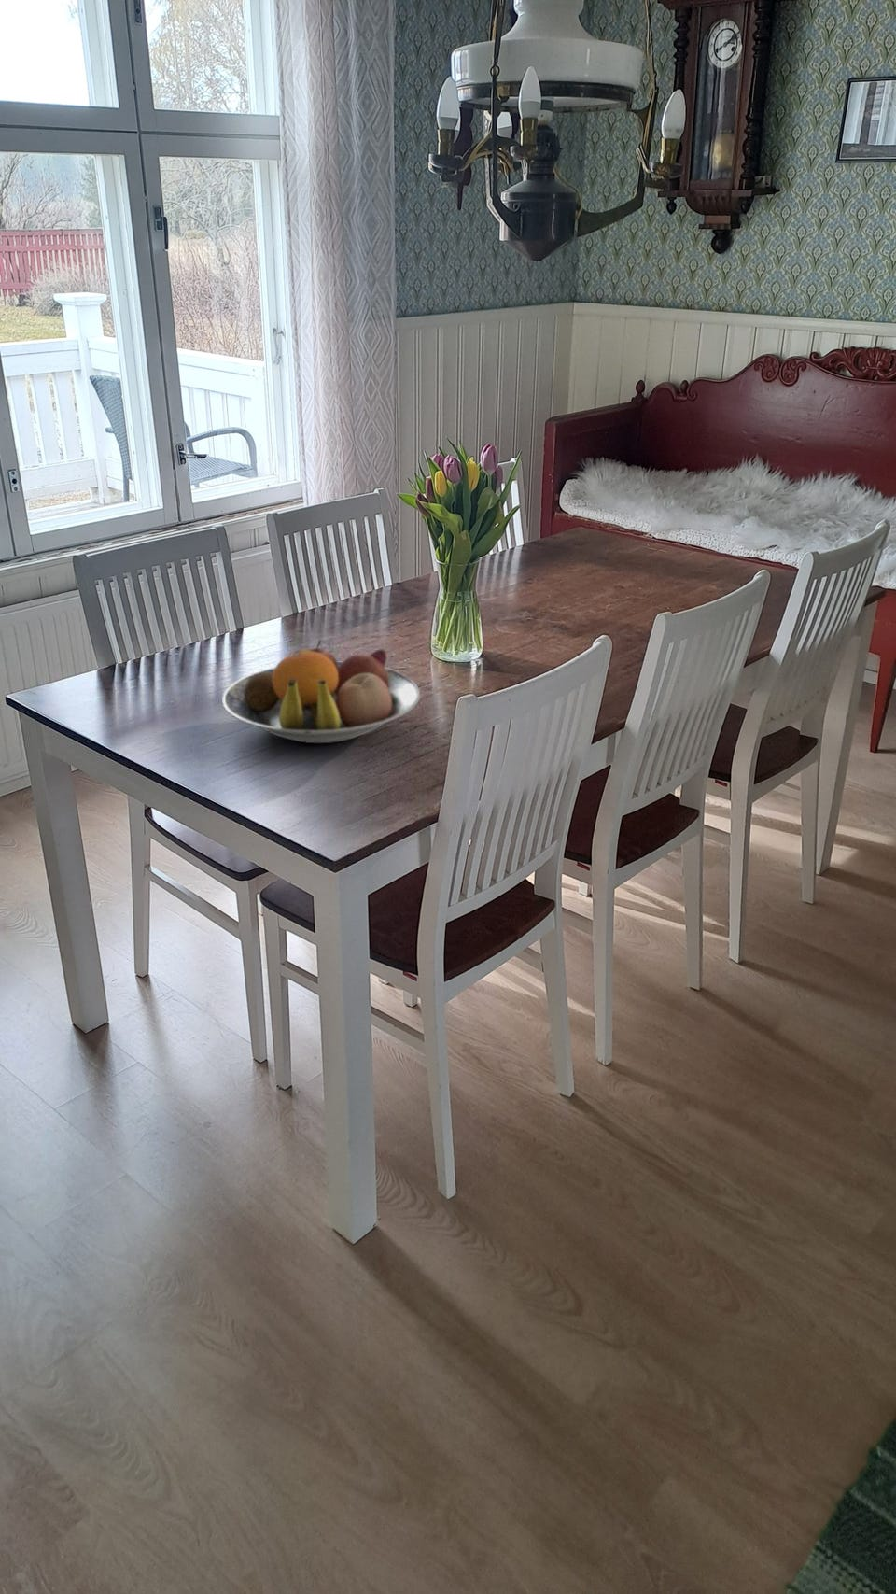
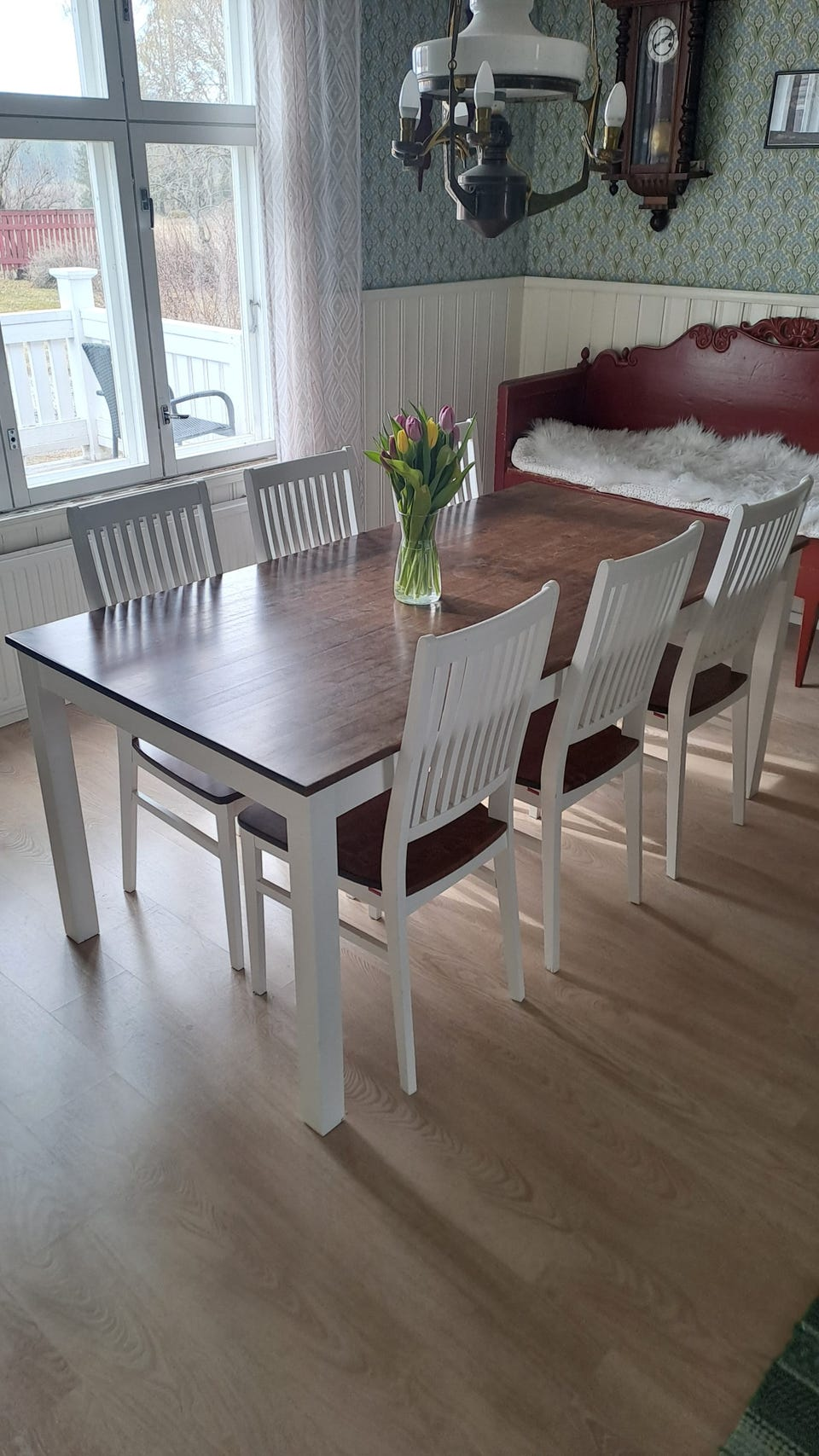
- fruit bowl (321, 685)
